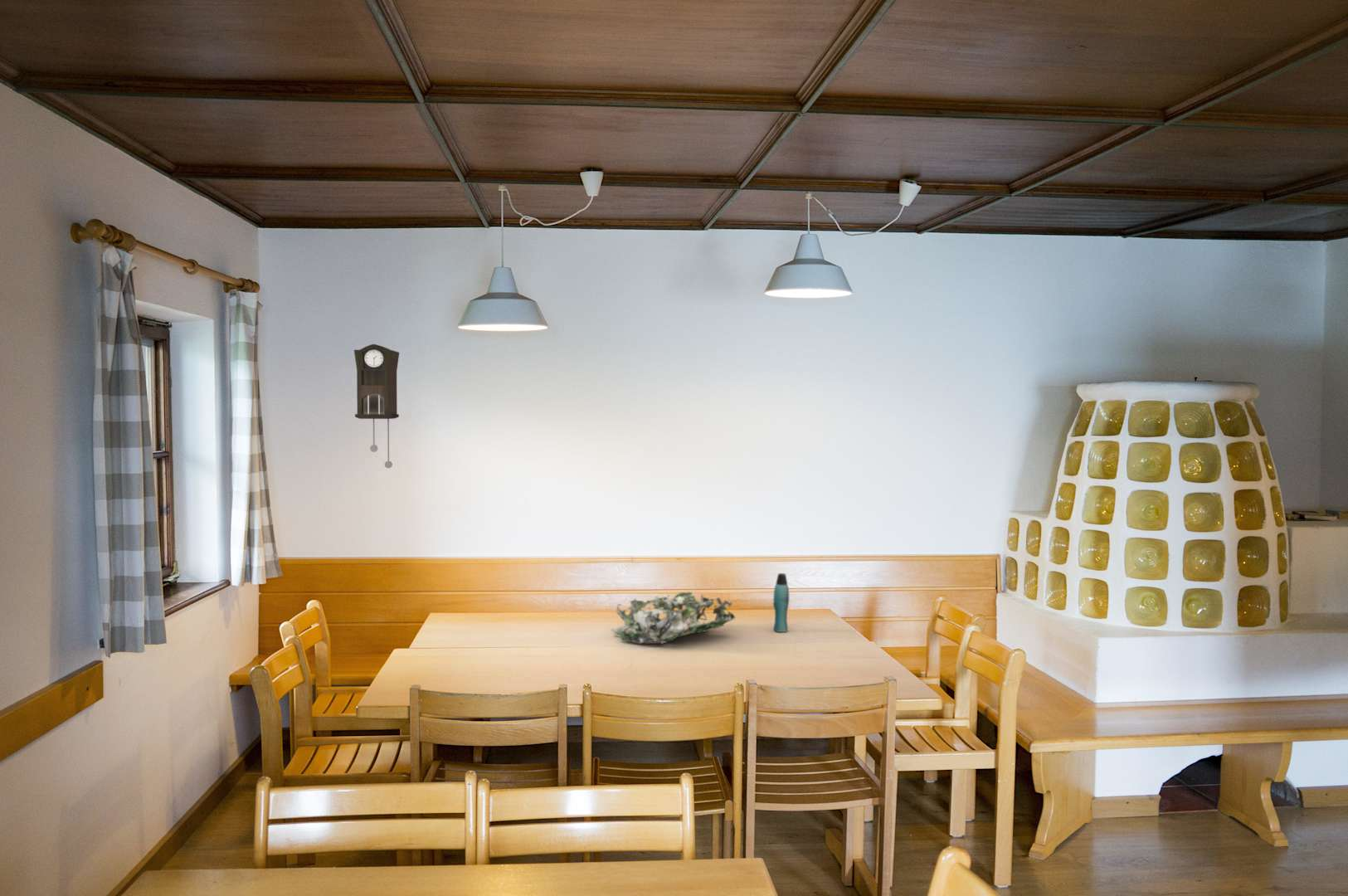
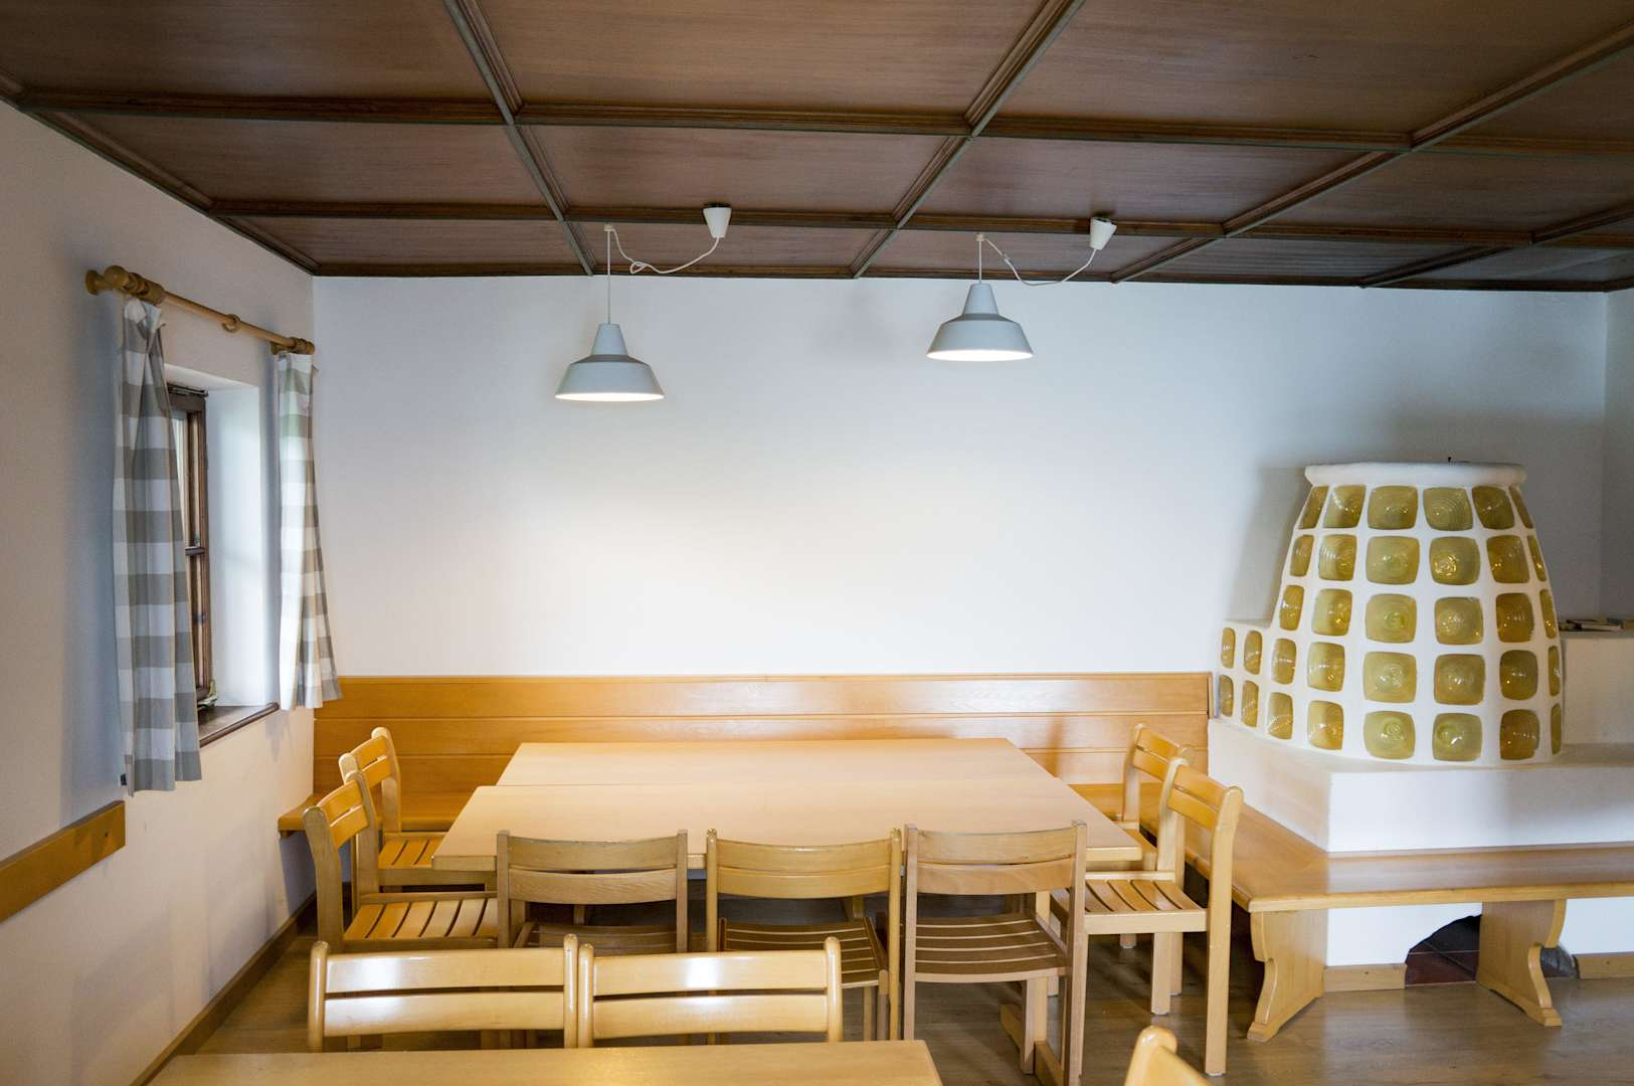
- pendulum clock (377, 407)
- plant (673, 617)
- bottle (781, 602)
